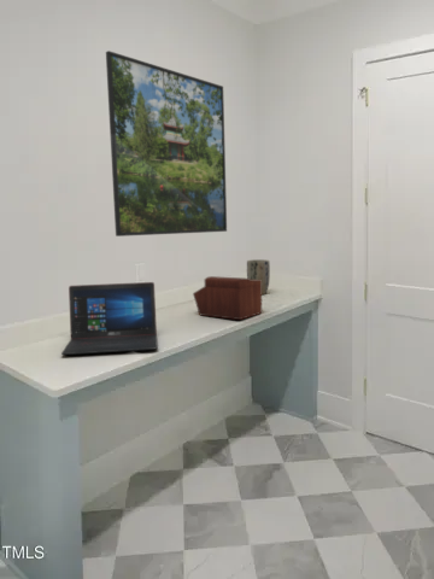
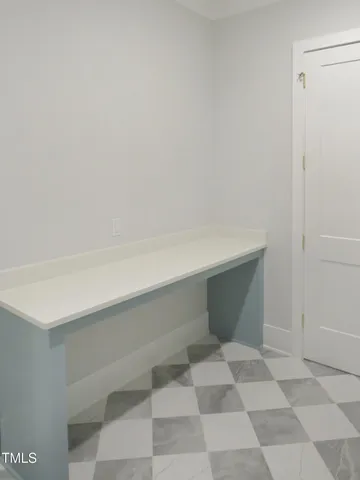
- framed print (174, 153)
- sewing box (228, 294)
- laptop (111, 316)
- plant pot (258, 276)
